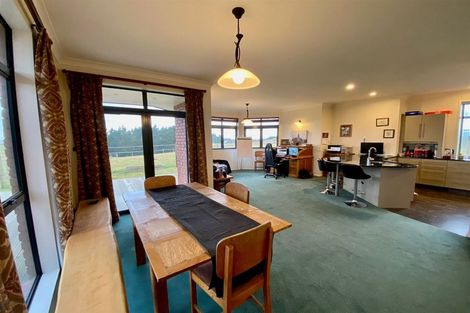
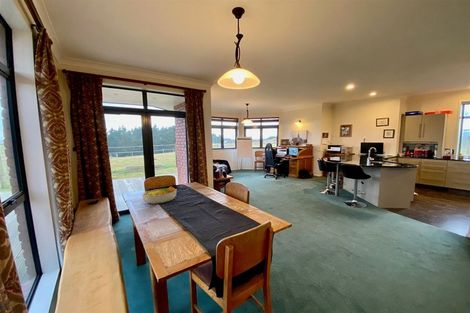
+ fruit bowl (160, 194)
